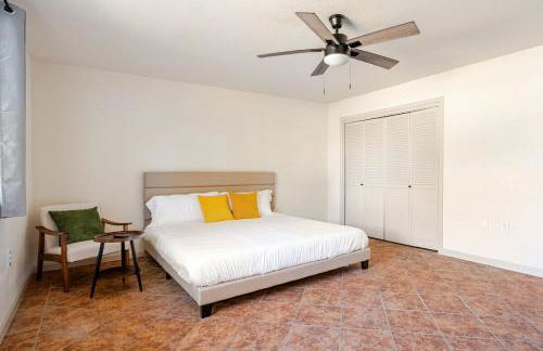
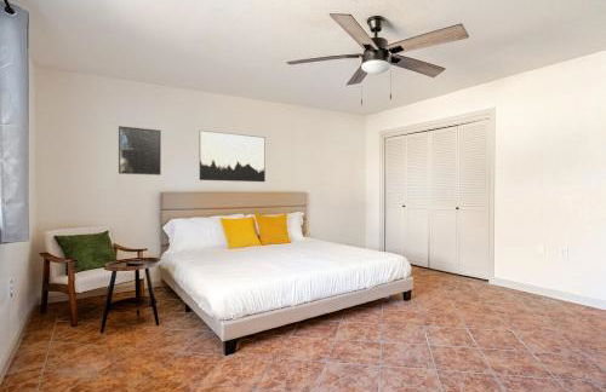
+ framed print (139, 151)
+ wall art (234, 157)
